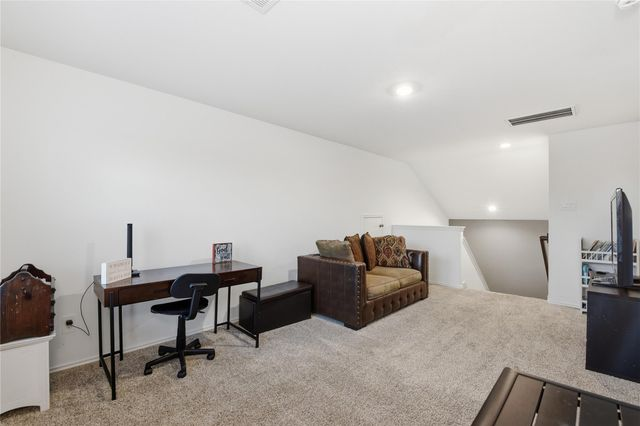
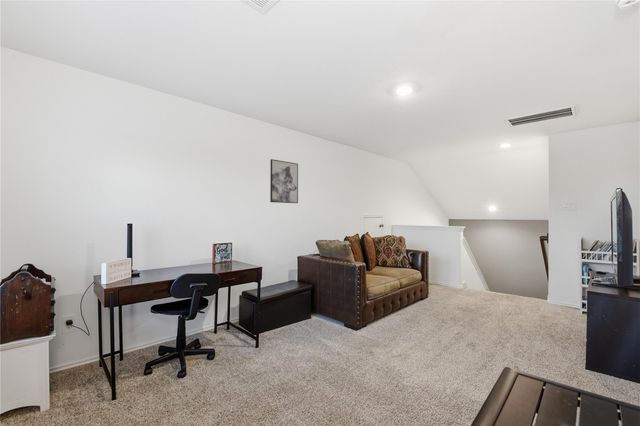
+ wall art (284, 182)
